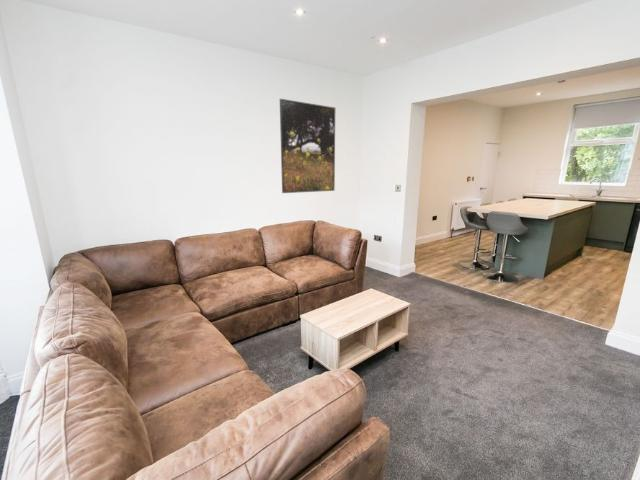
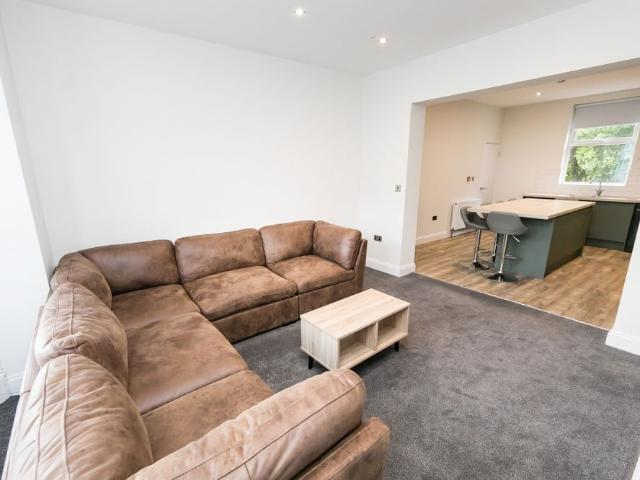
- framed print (309, 149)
